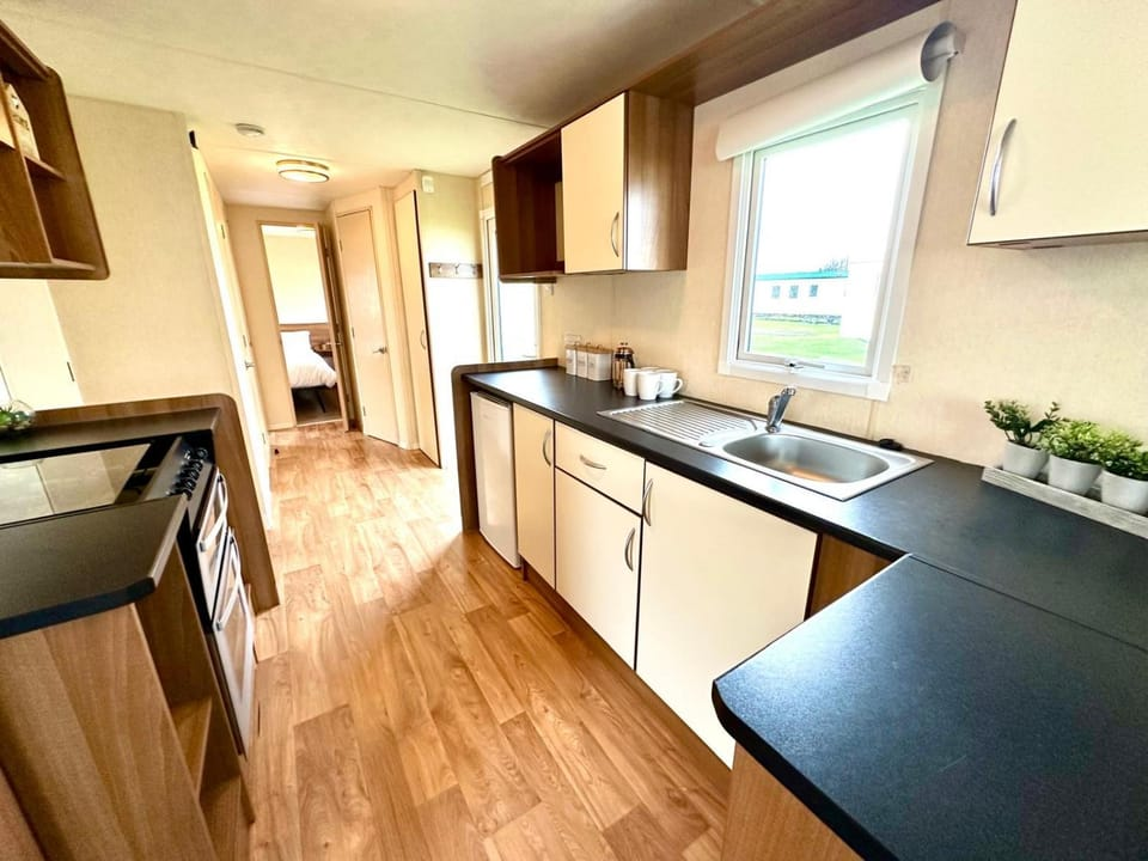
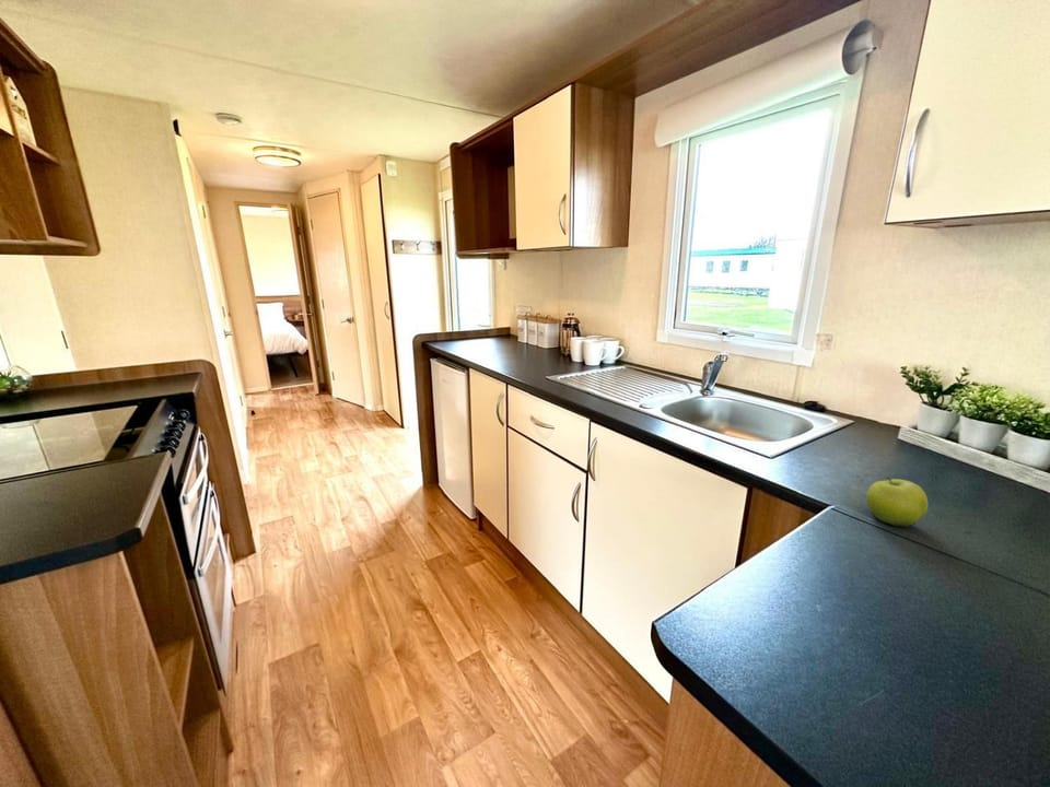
+ fruit (896, 500)
